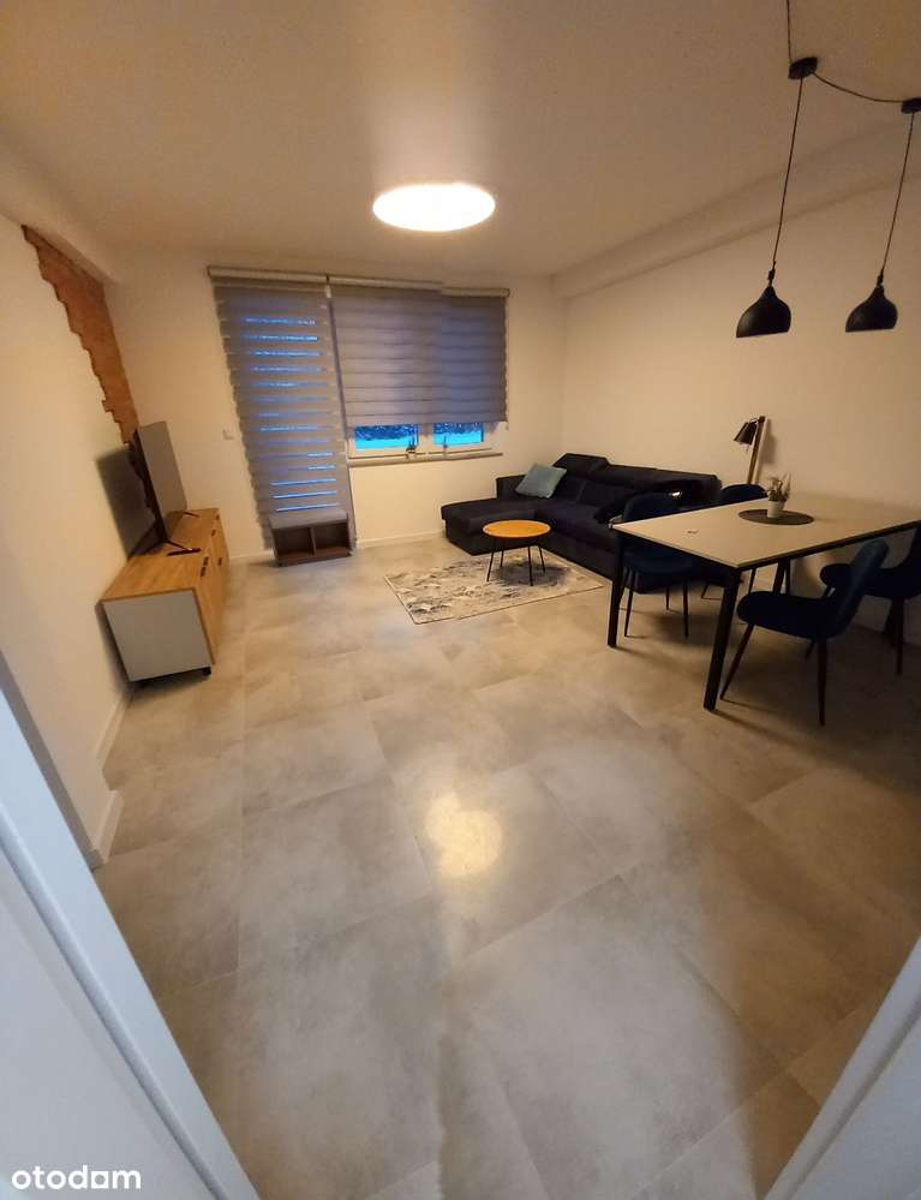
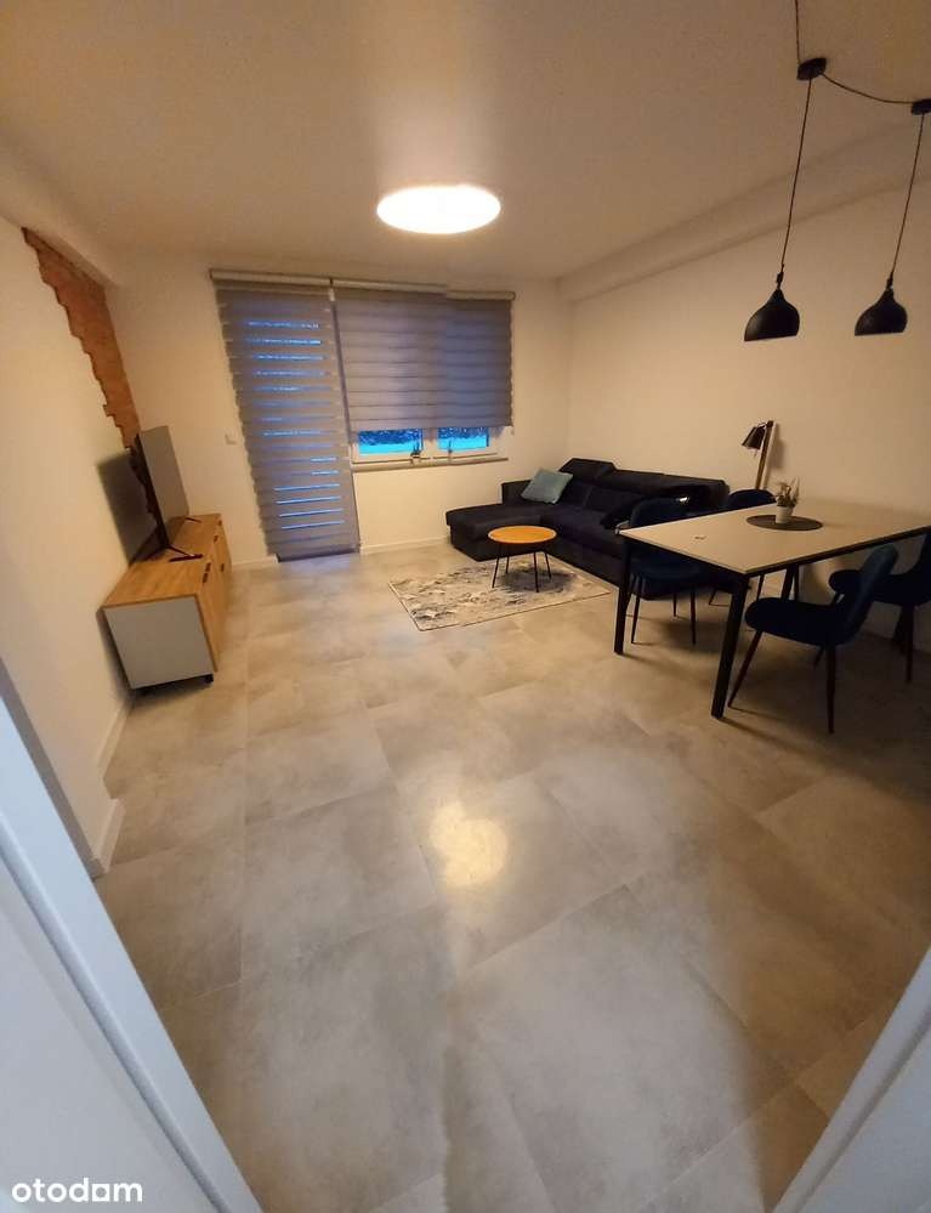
- bench (310, 535)
